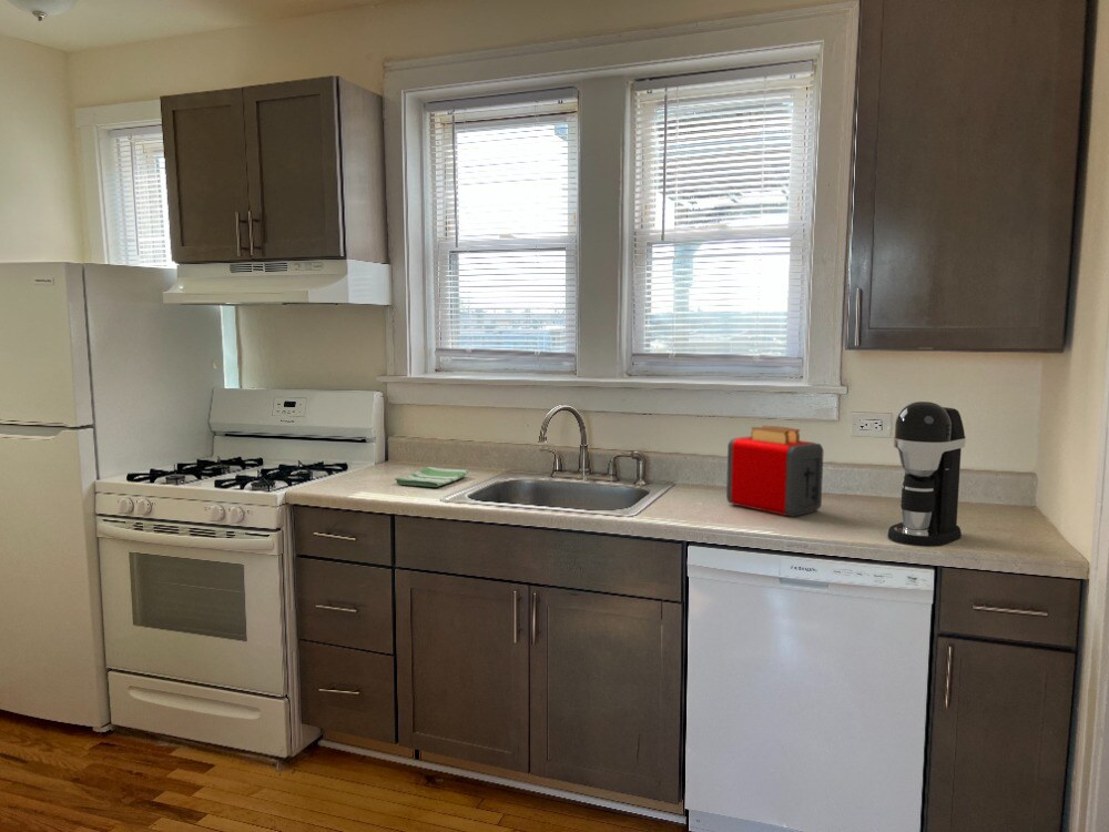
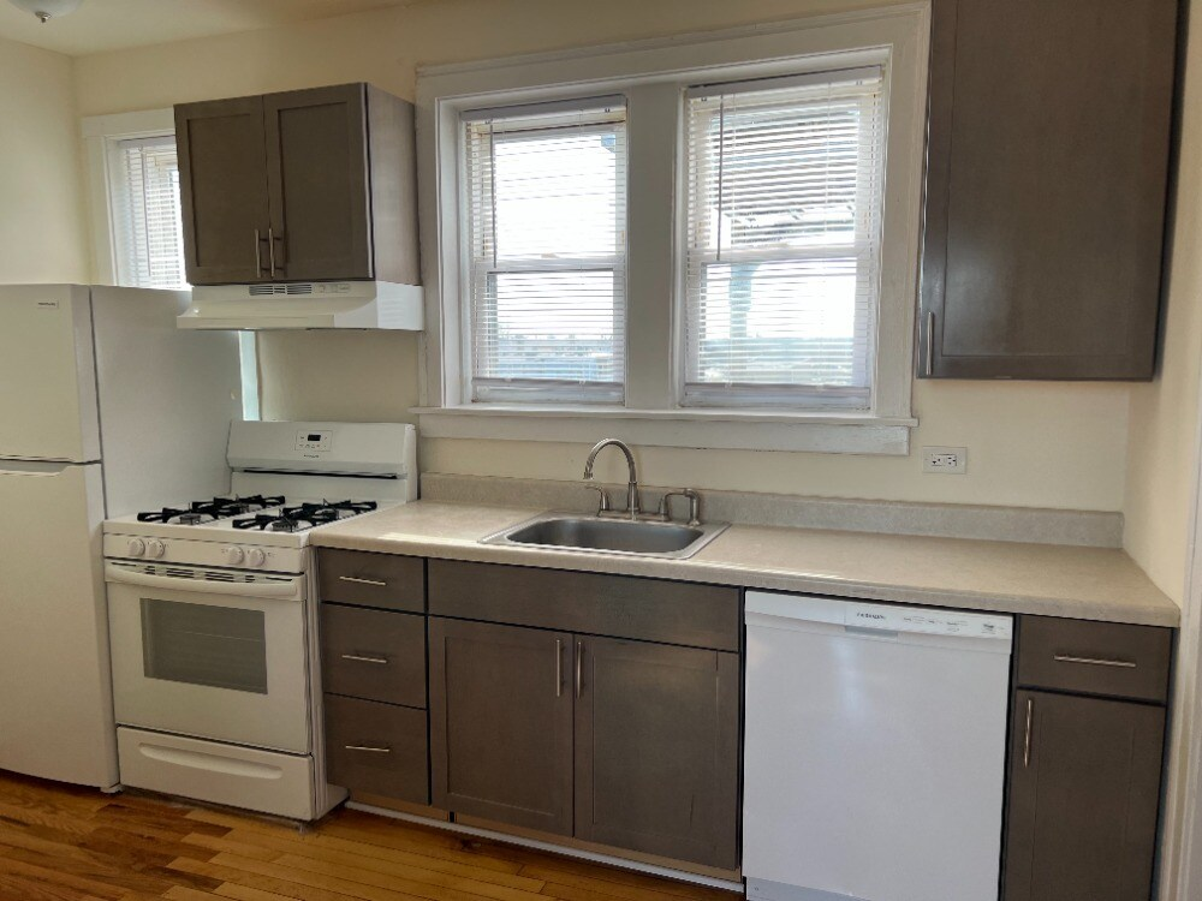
- dish towel (433, 476)
- toaster (774, 467)
- coffee maker (927, 469)
